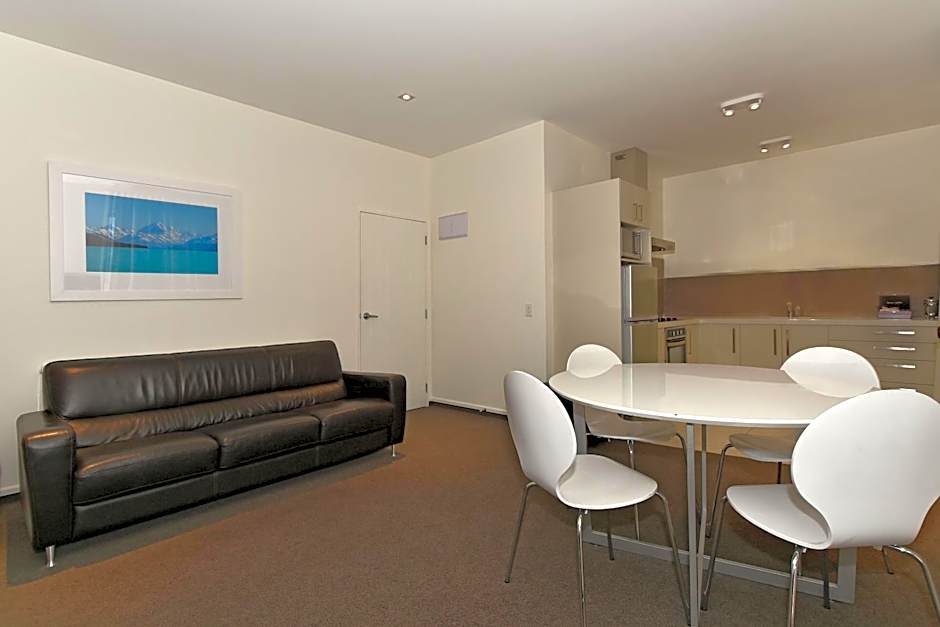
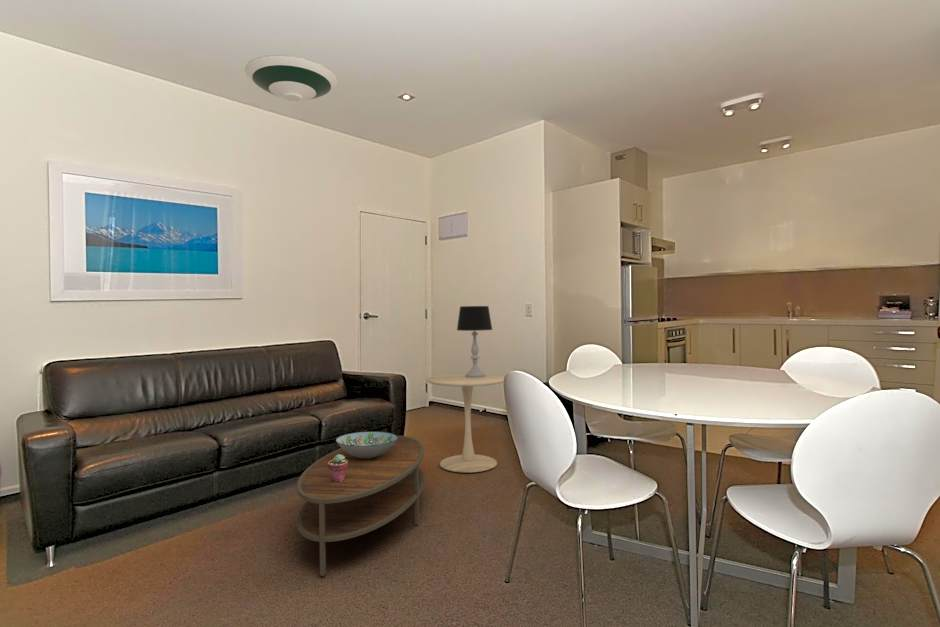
+ coffee table (368, 491)
+ decorative bowl (367, 446)
+ table lamp (474, 341)
+ potted succulent (338, 466)
+ side table (467, 420)
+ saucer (292, 87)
